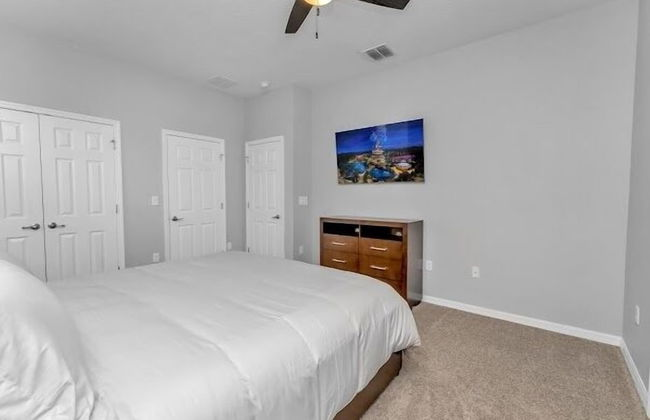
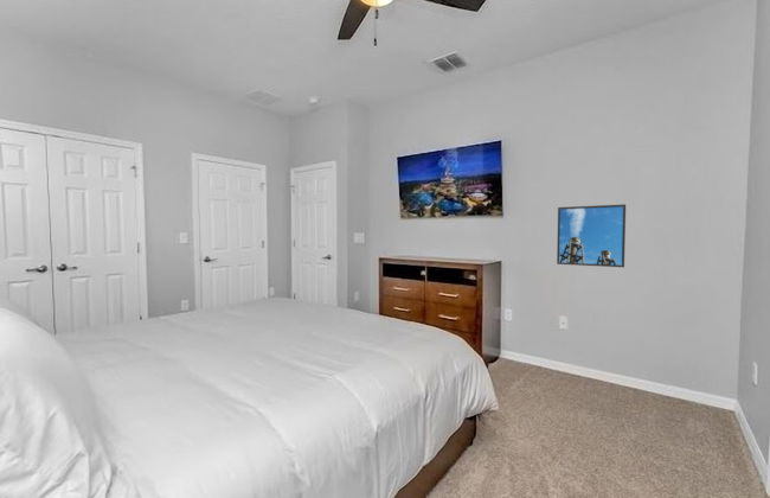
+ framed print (589, 235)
